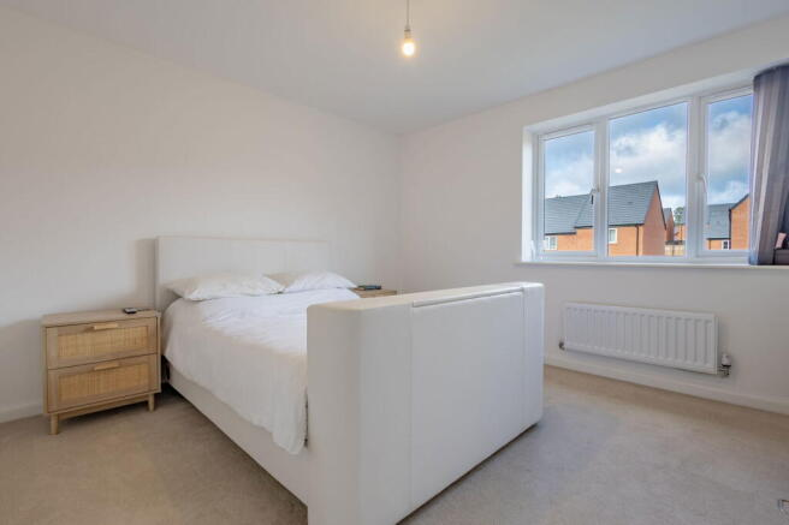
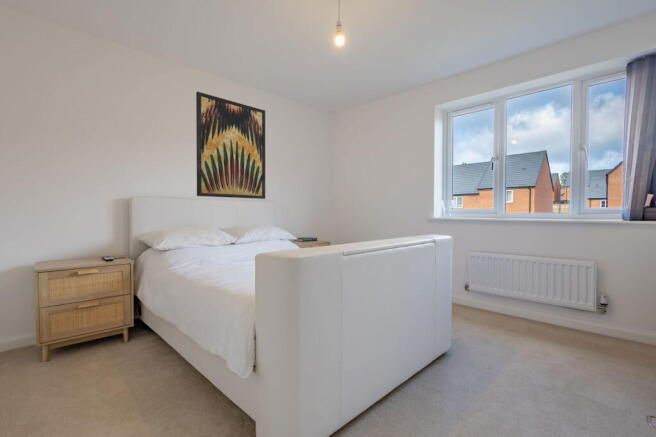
+ wall art (233, 149)
